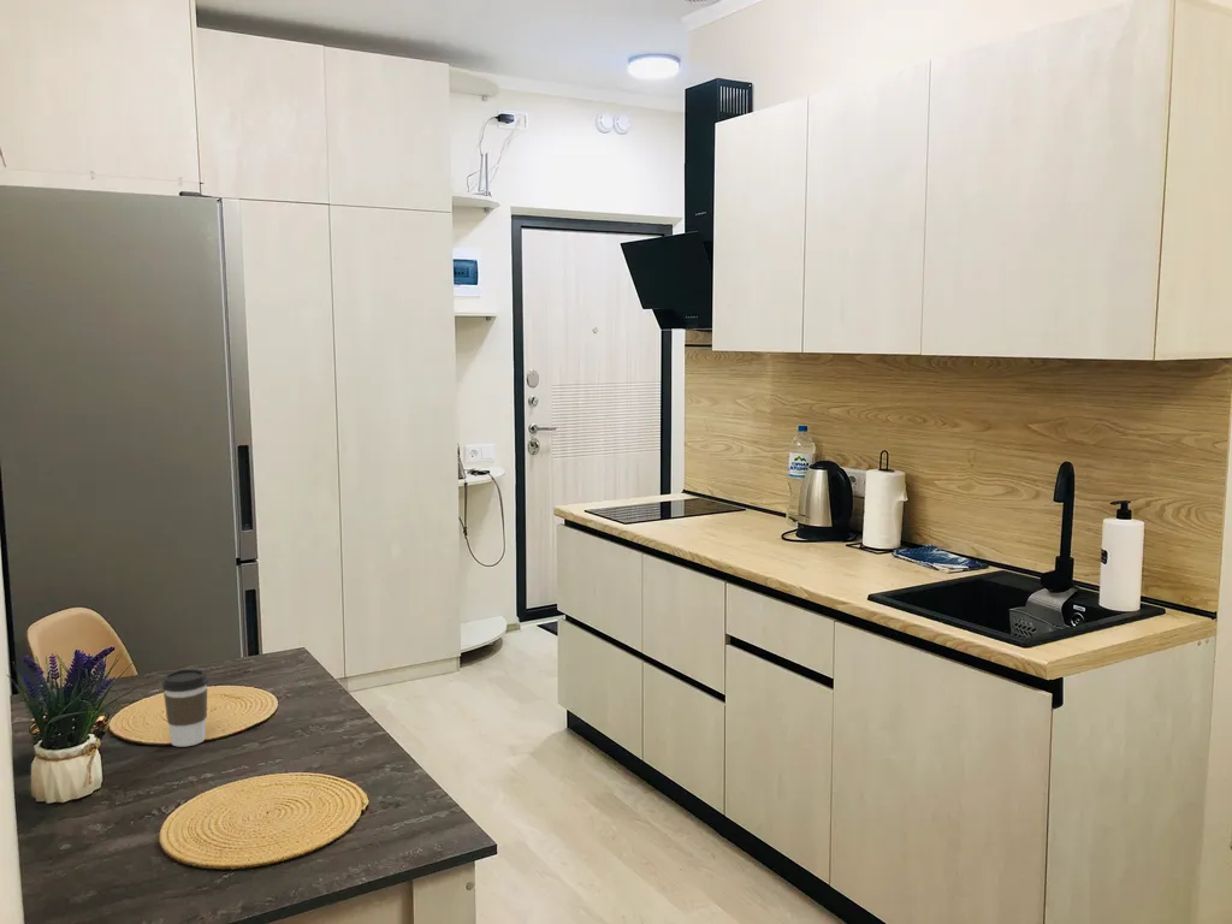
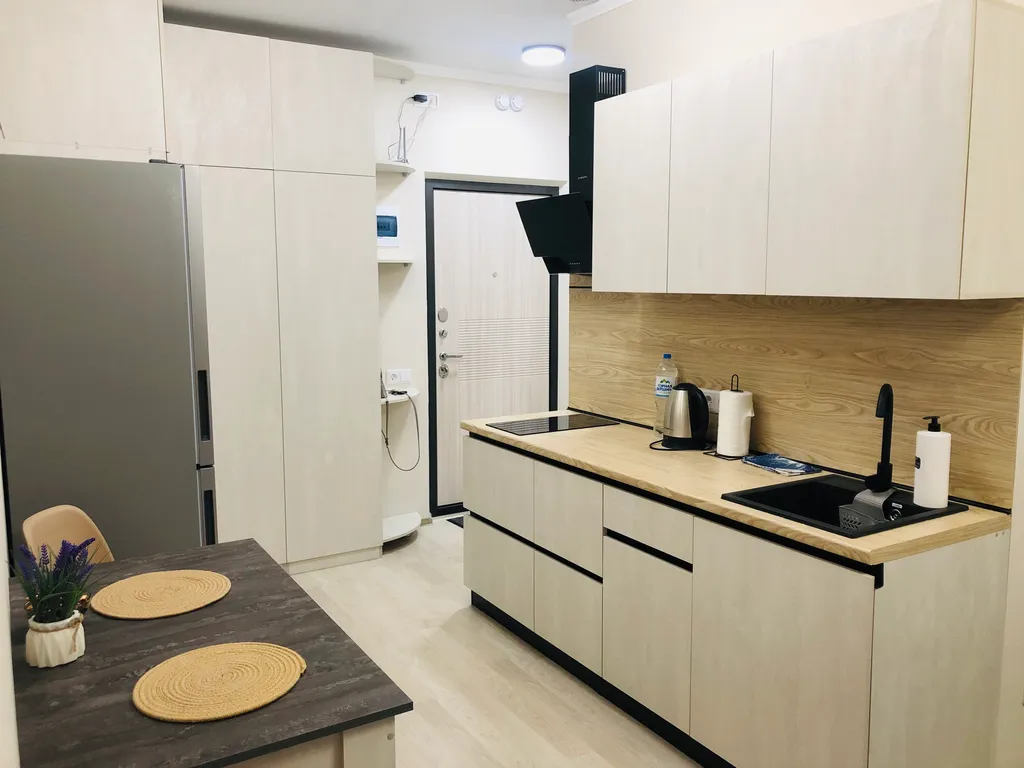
- coffee cup (186, 707)
